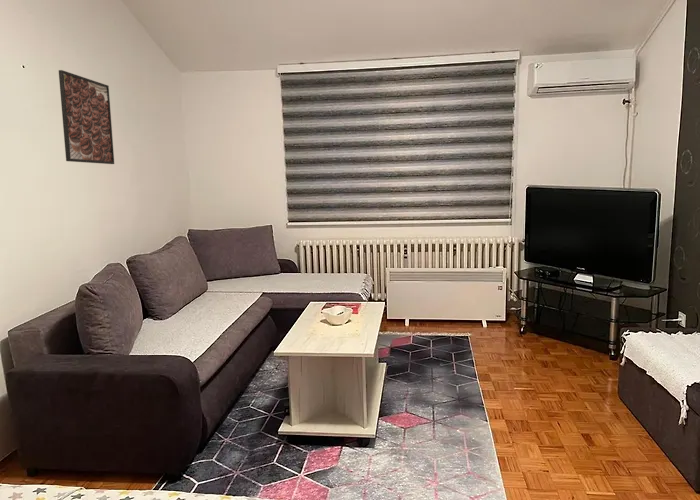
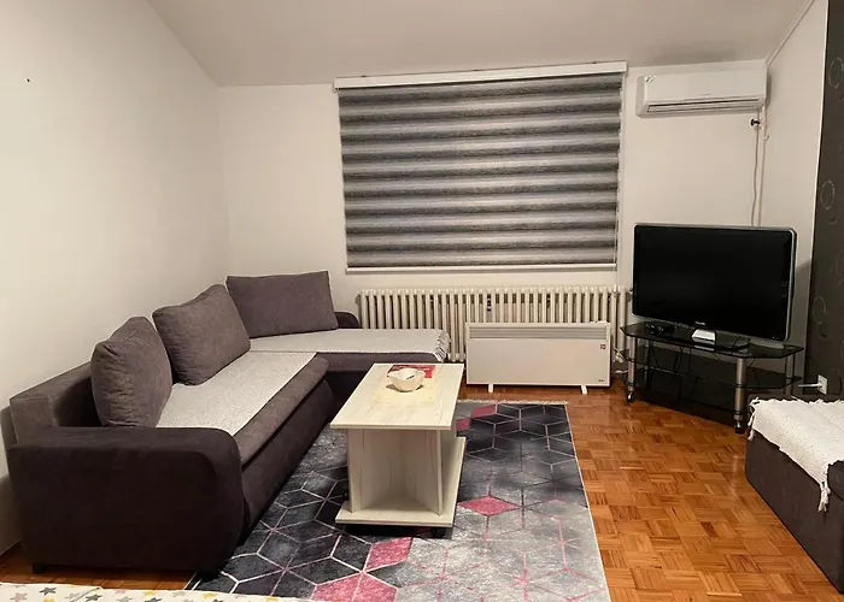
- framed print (88, 120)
